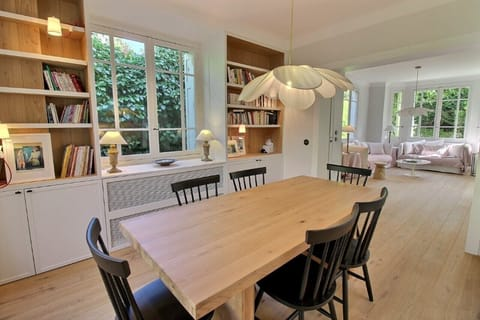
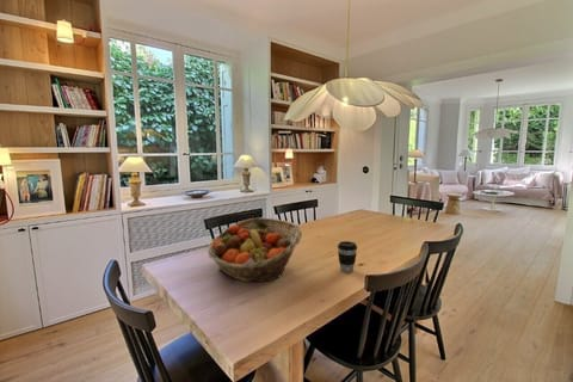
+ fruit basket (254, 246)
+ coffee cup (346, 257)
